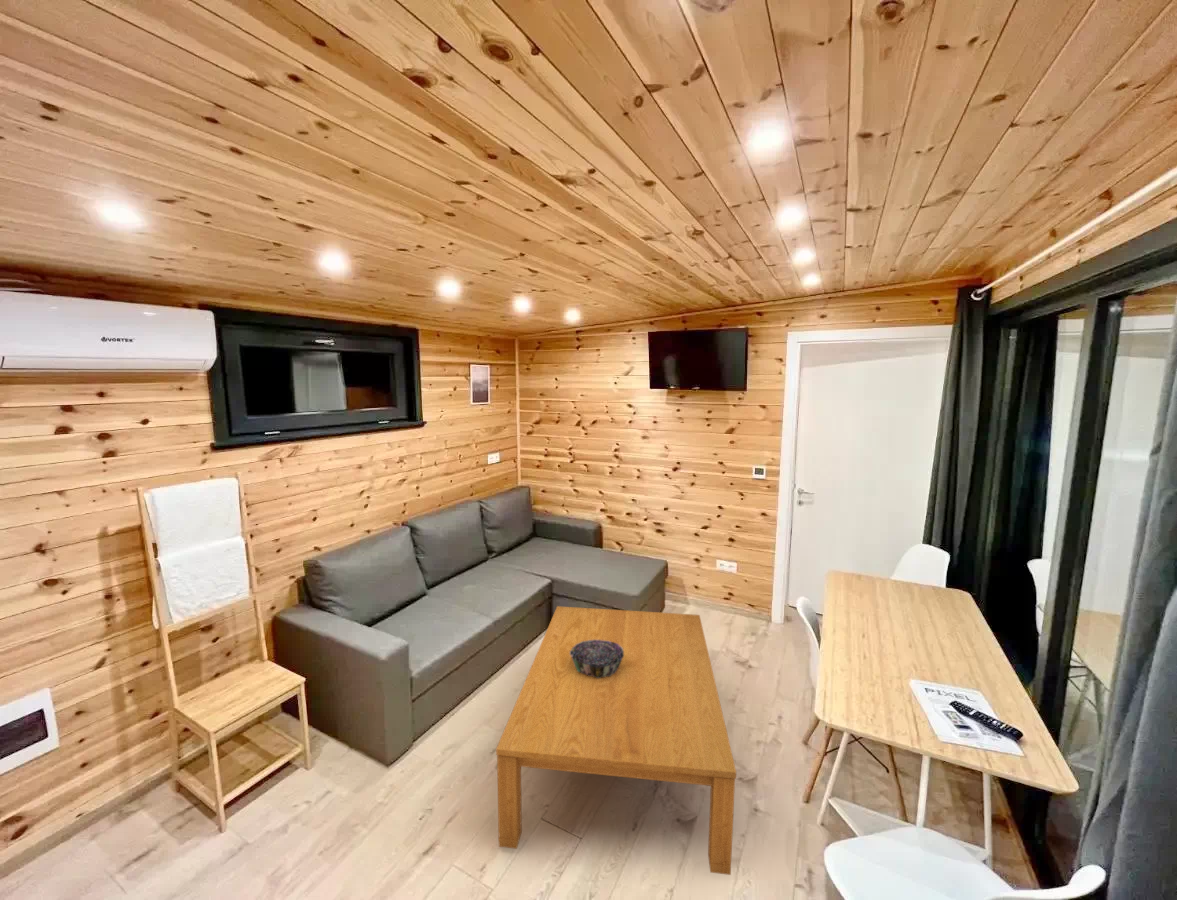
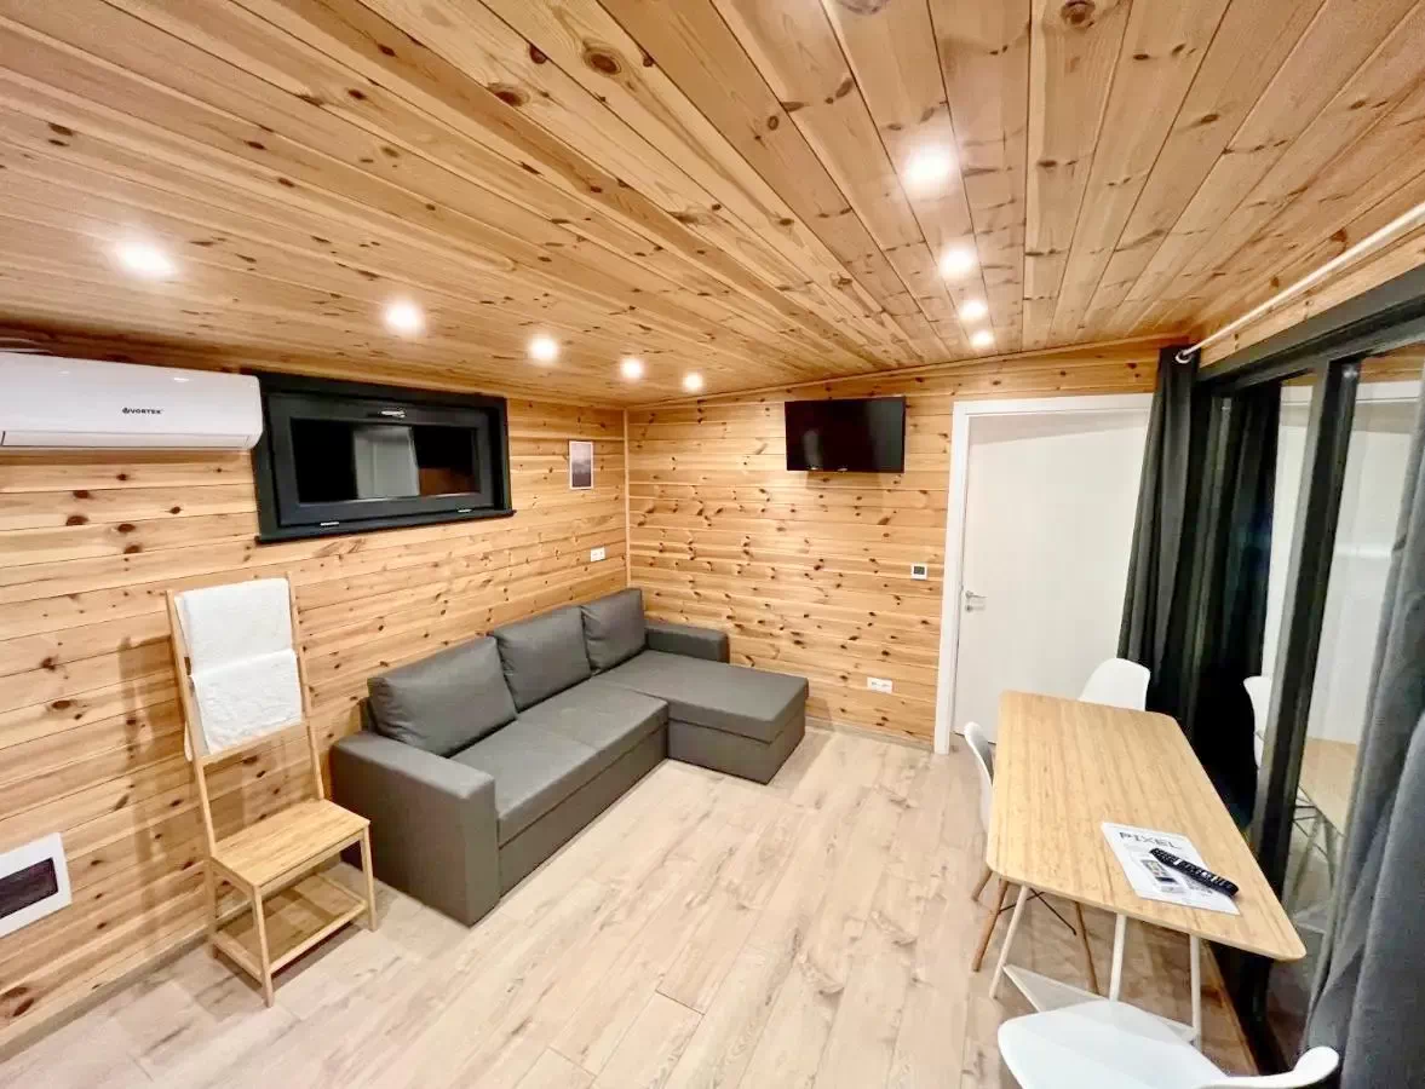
- coffee table (621, 705)
- decorative bowl (597, 659)
